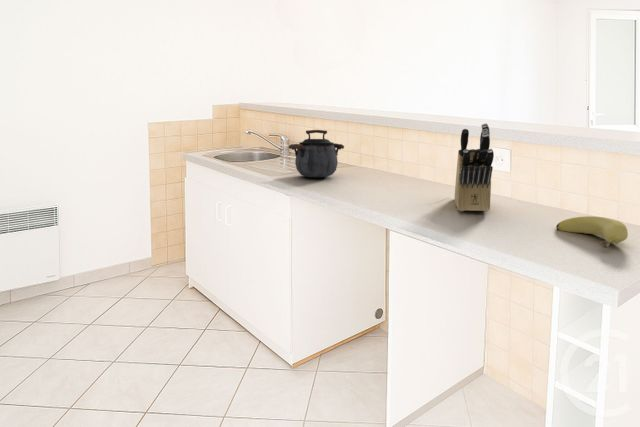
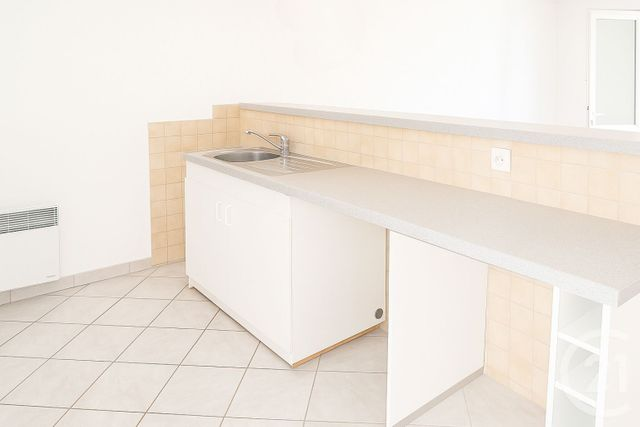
- knife block (473, 166)
- banana (586, 228)
- kettle (316, 153)
